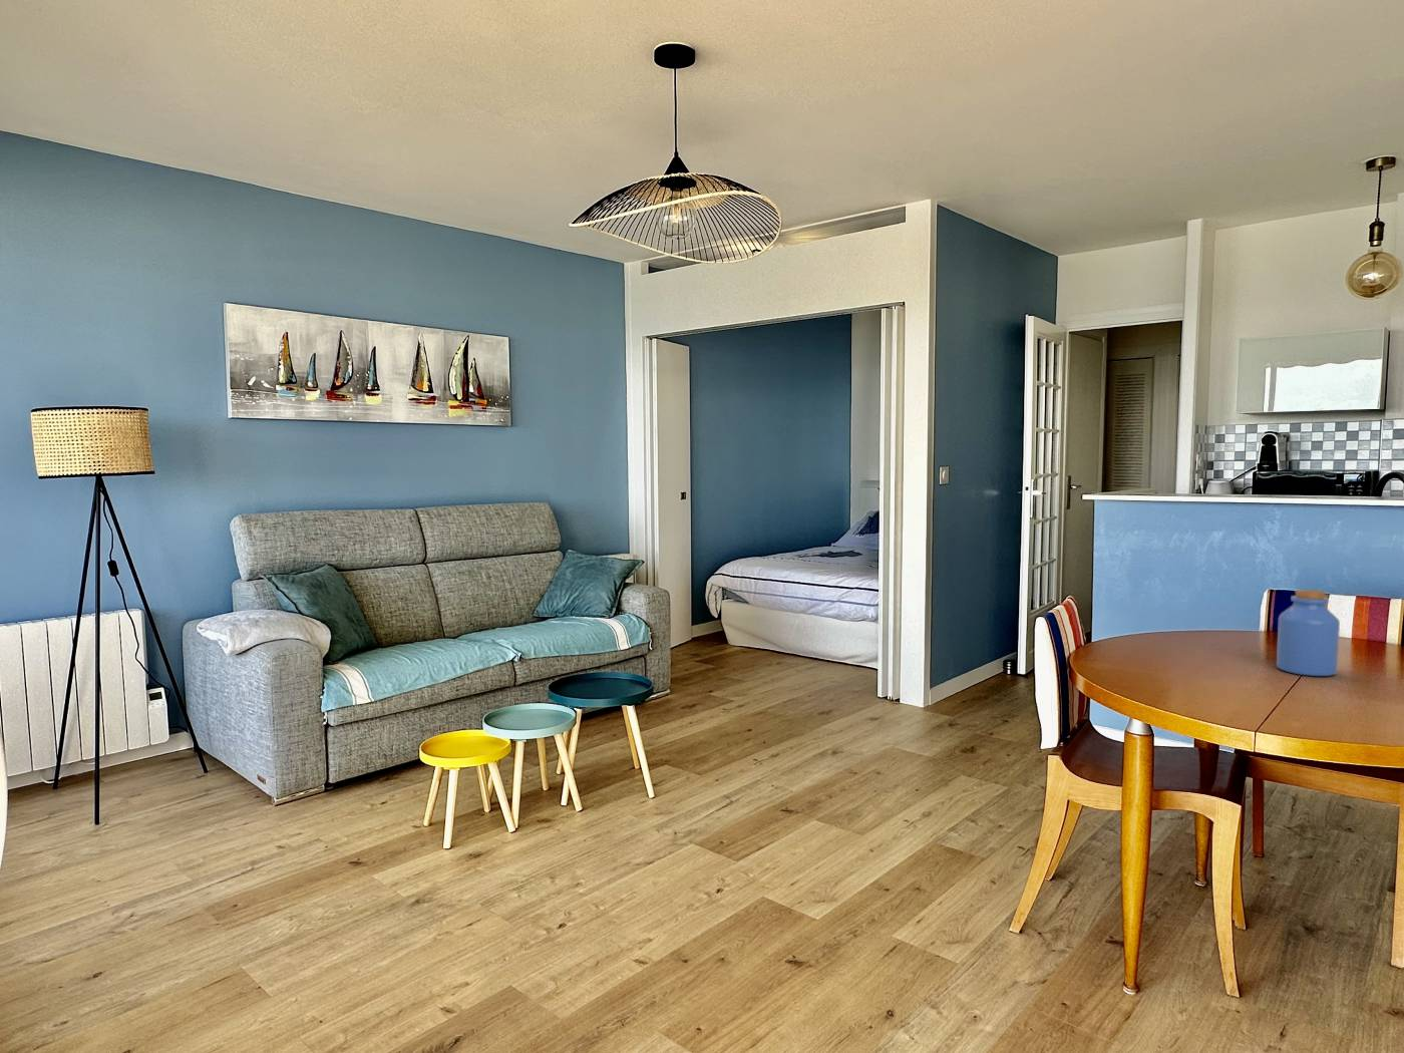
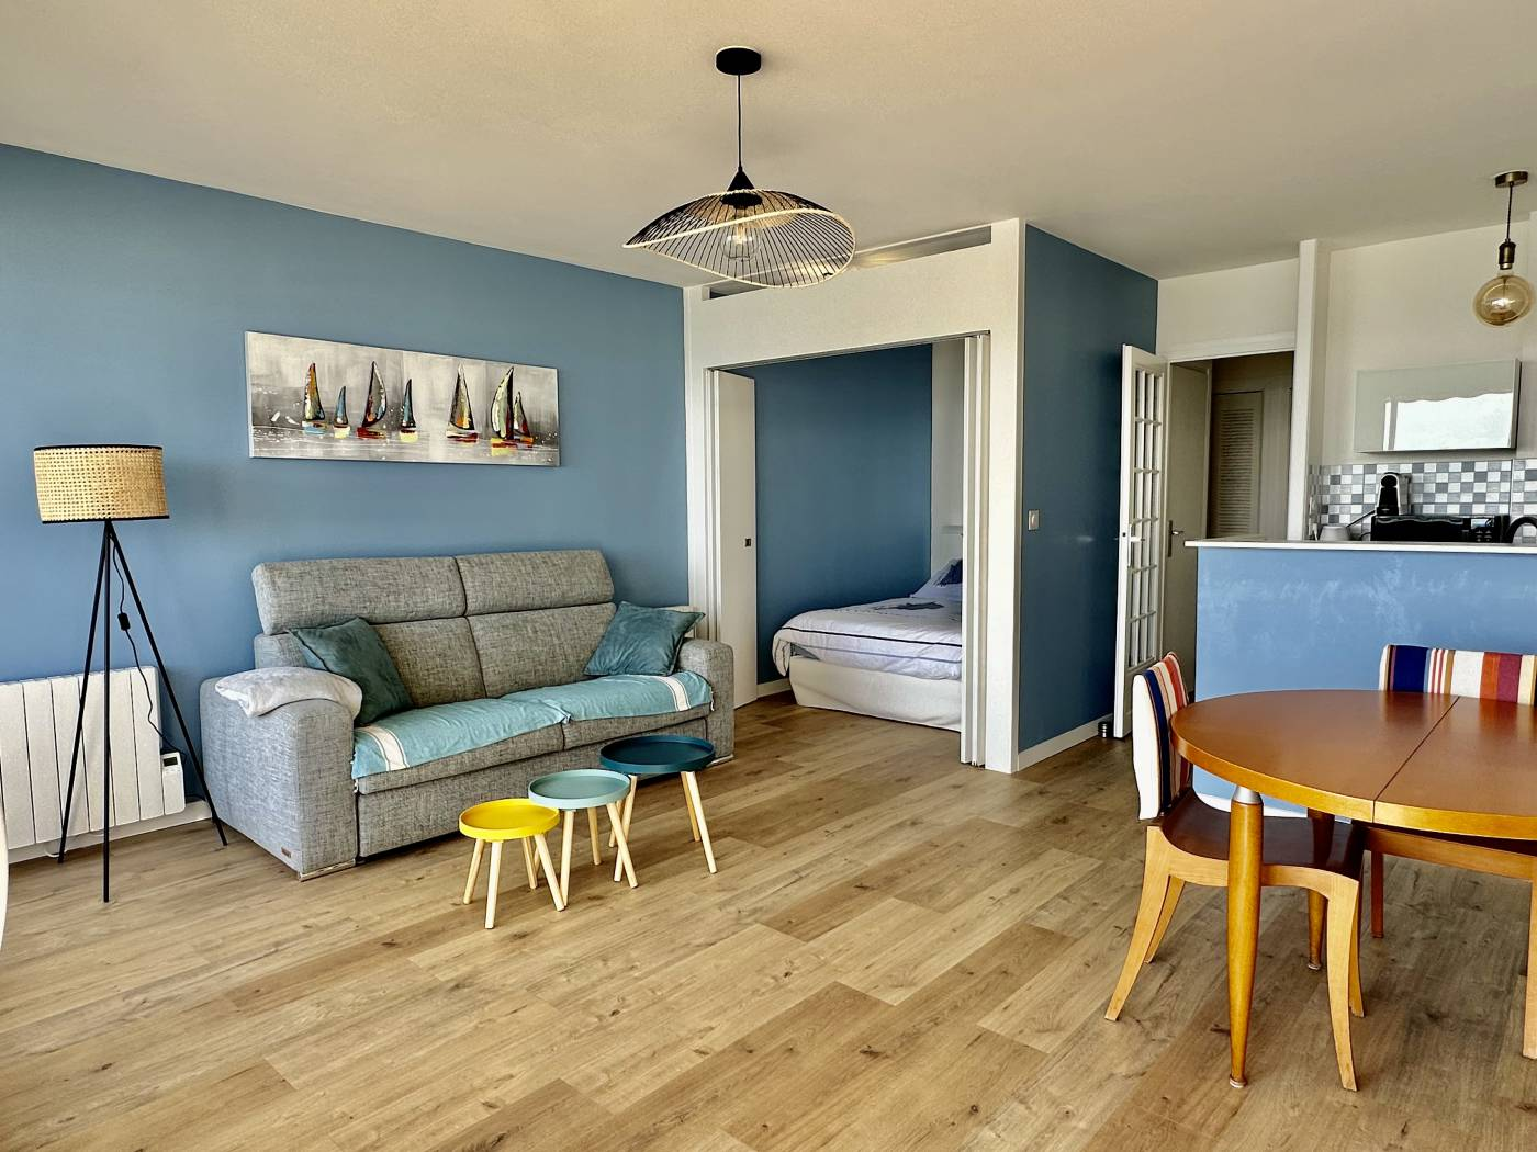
- jar (1308, 630)
